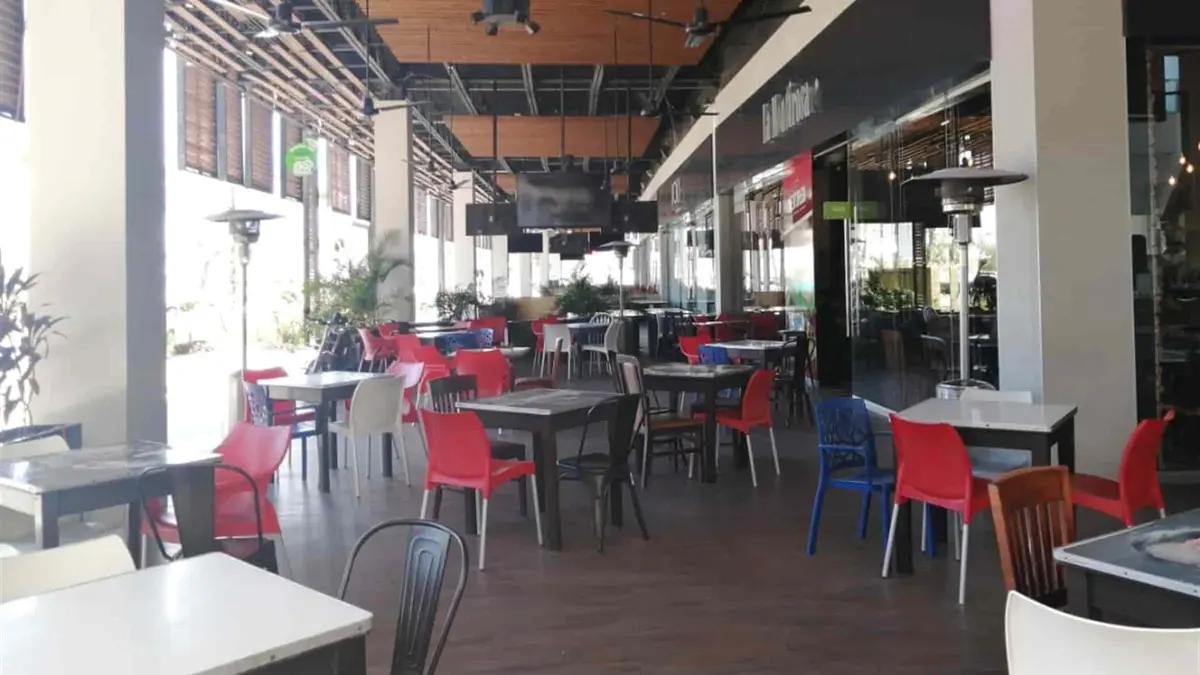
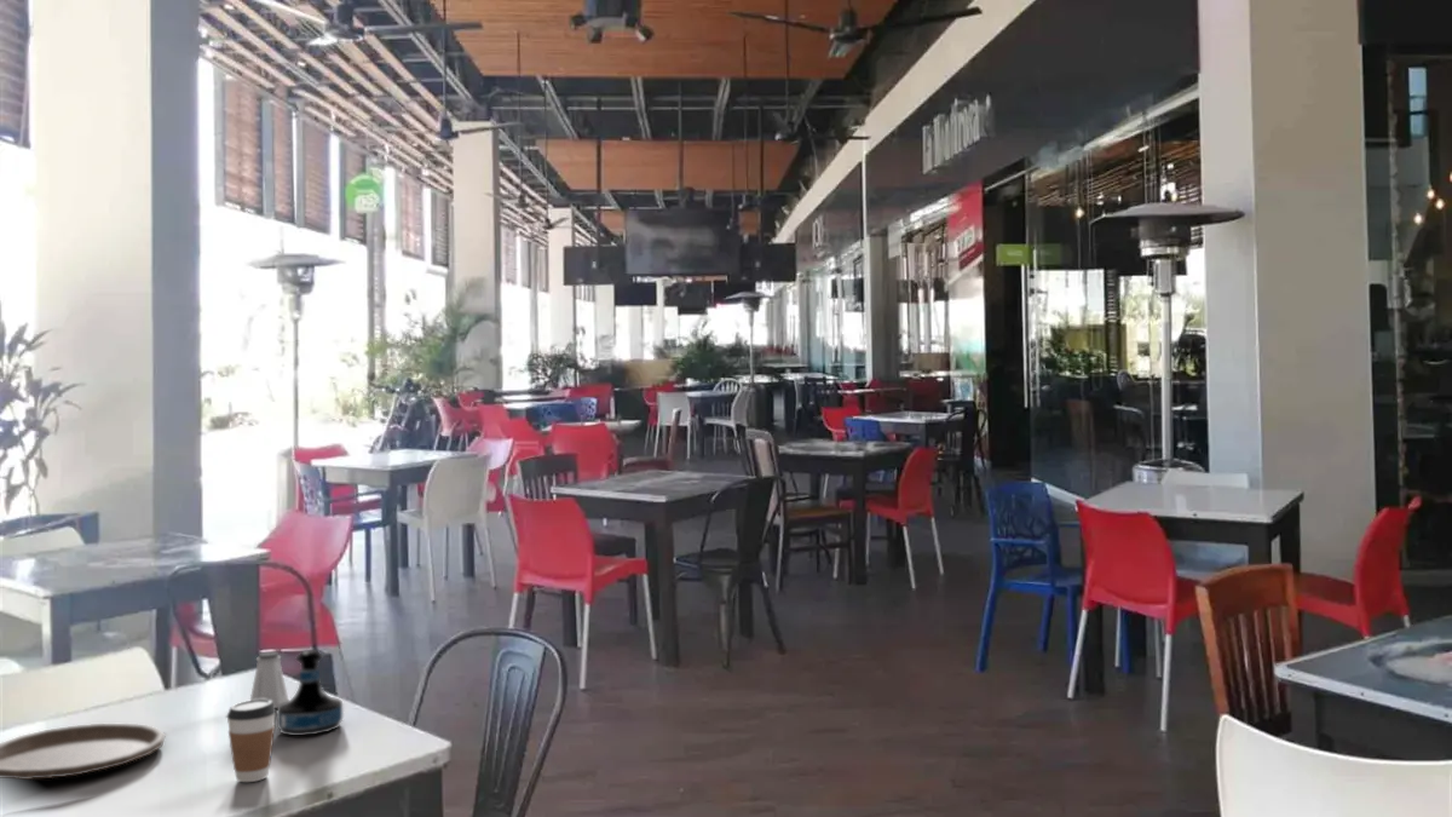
+ coffee cup (252, 741)
+ tequila bottle (310, 689)
+ saltshaker (269, 679)
+ plate (74, 752)
